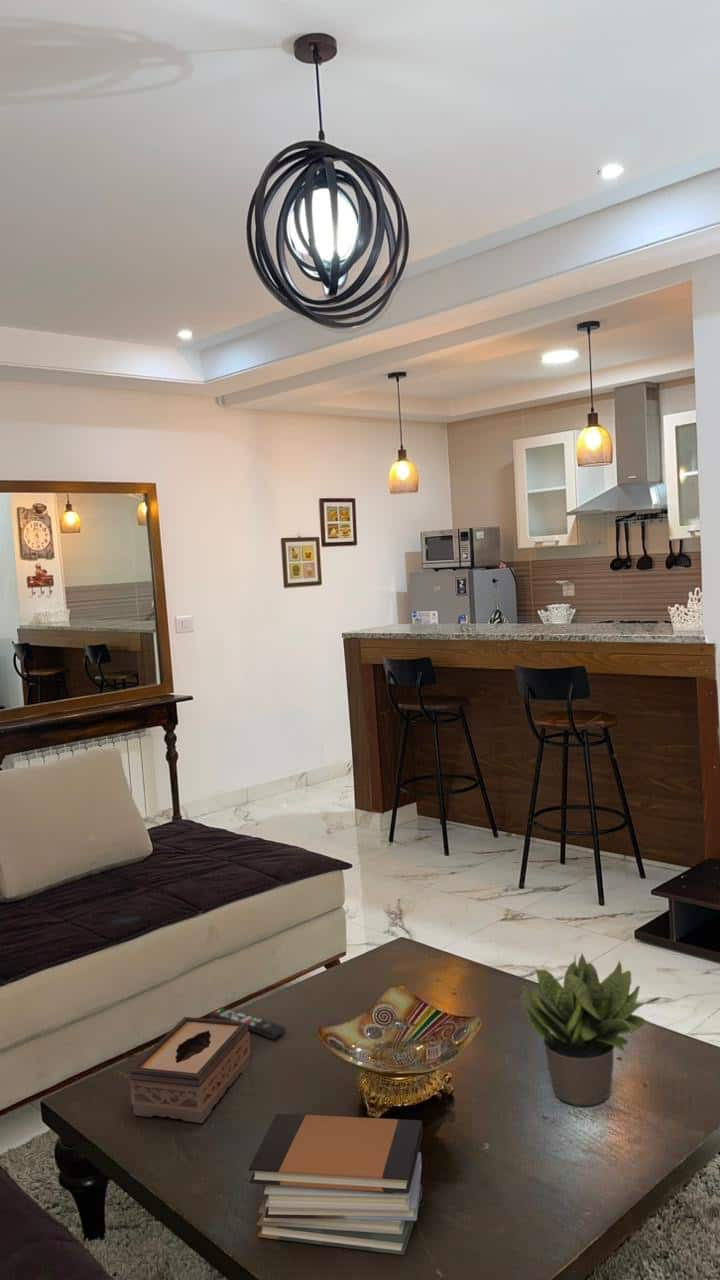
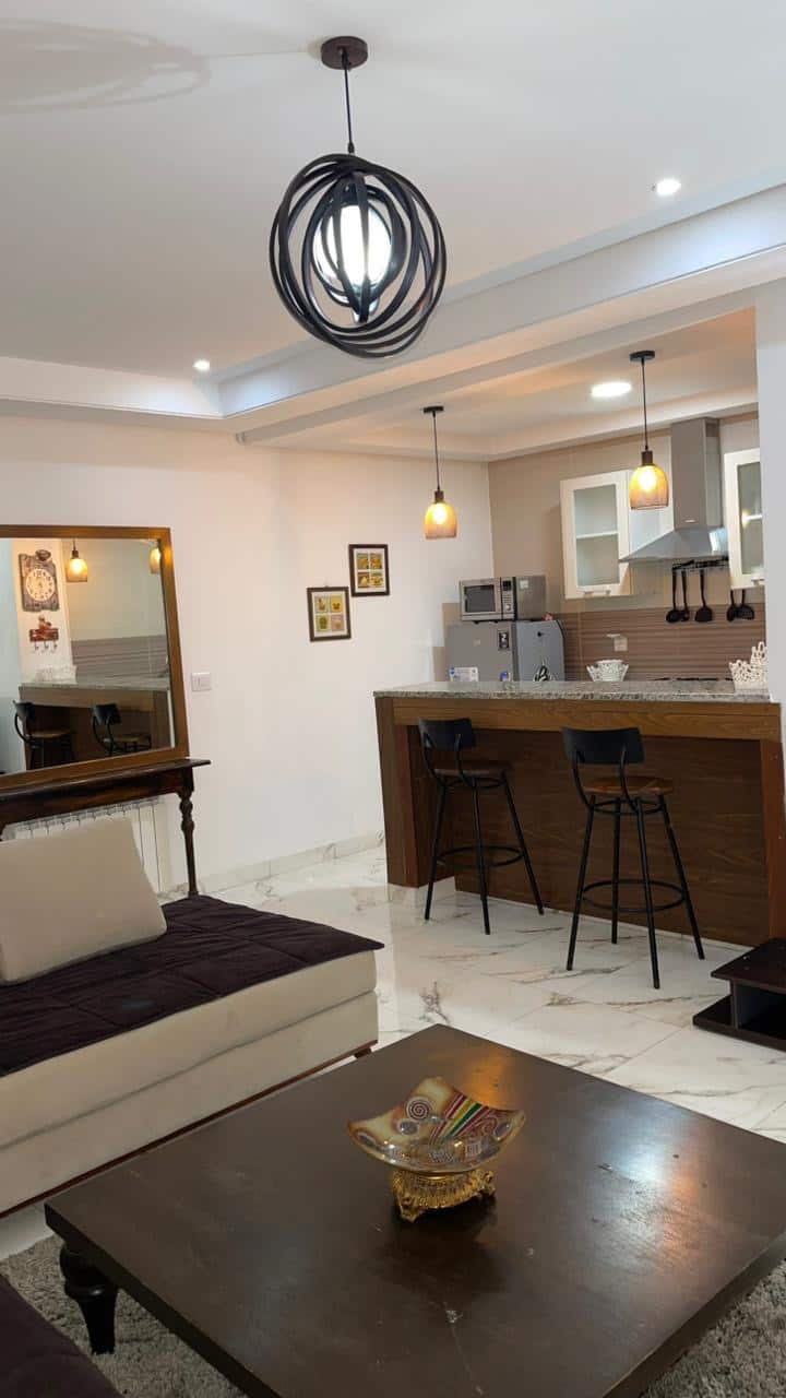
- potted plant (595, 1026)
- tissue box (192, 1066)
- book stack (341, 1180)
- remote control (246, 1021)
